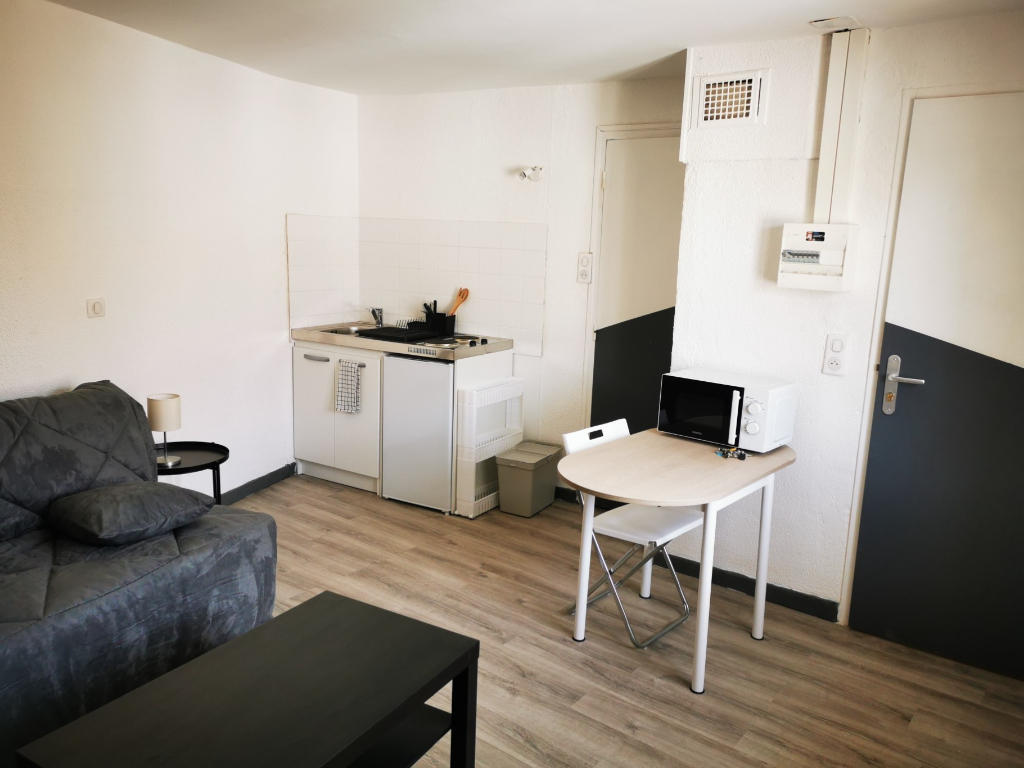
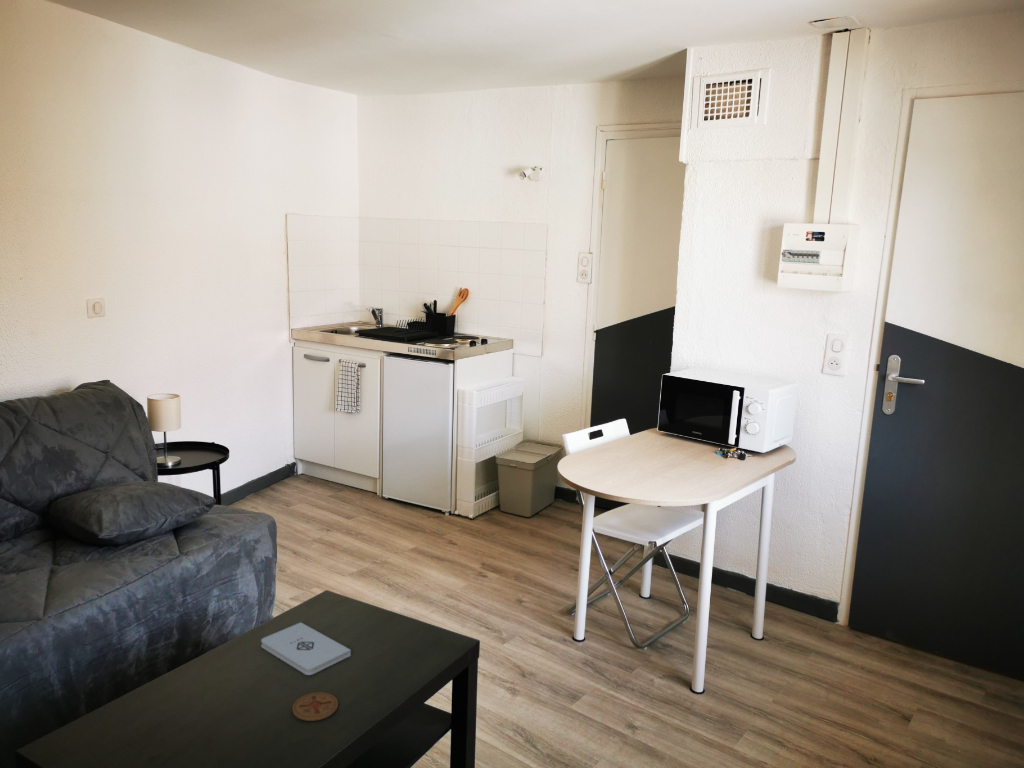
+ coaster (315, 706)
+ notepad (304, 647)
